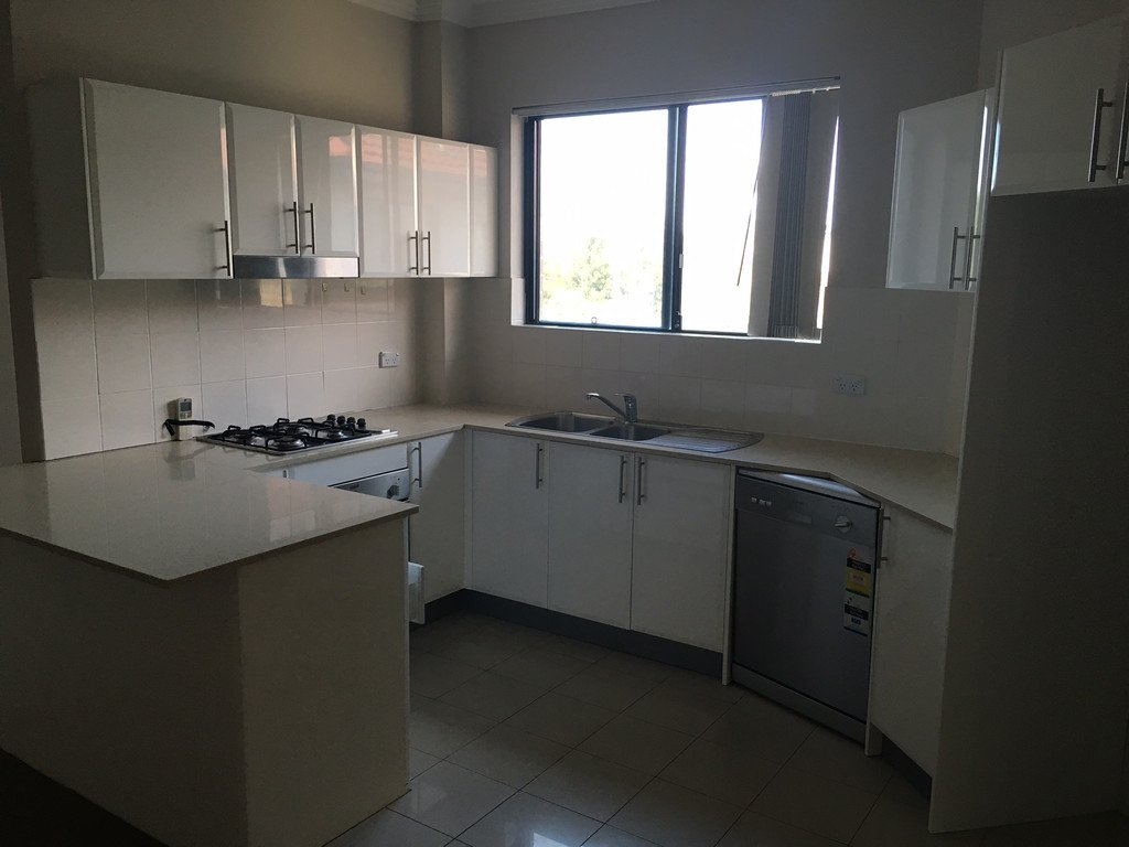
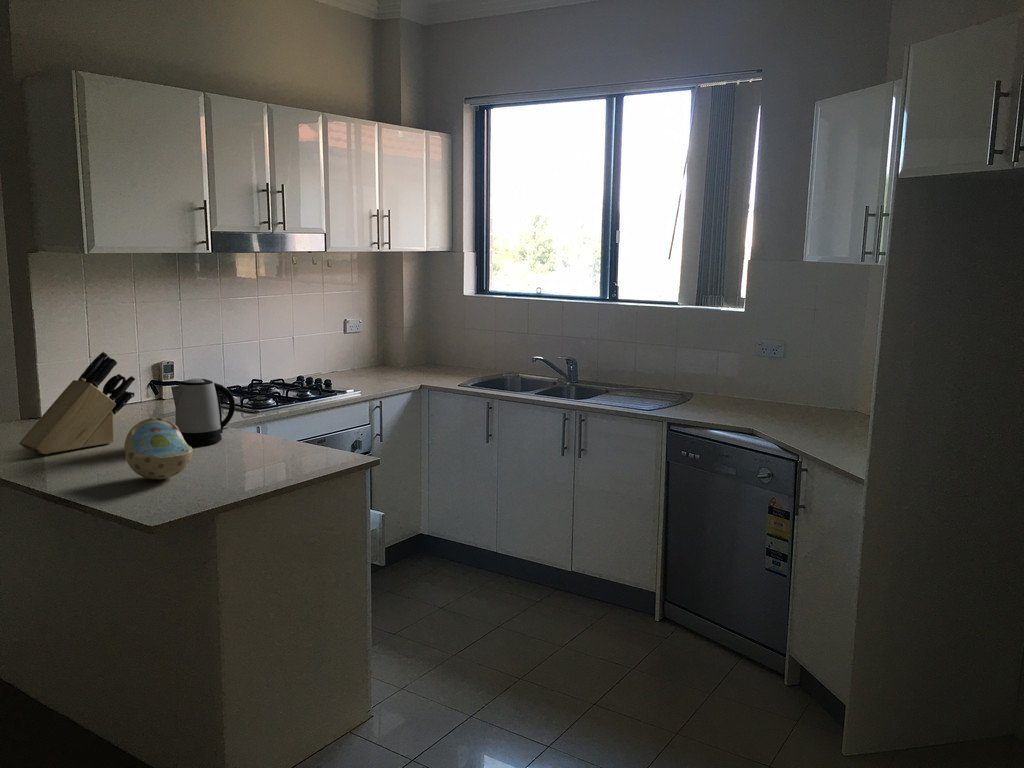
+ bowl (159, 448)
+ knife block (79, 400)
+ kettle (204, 409)
